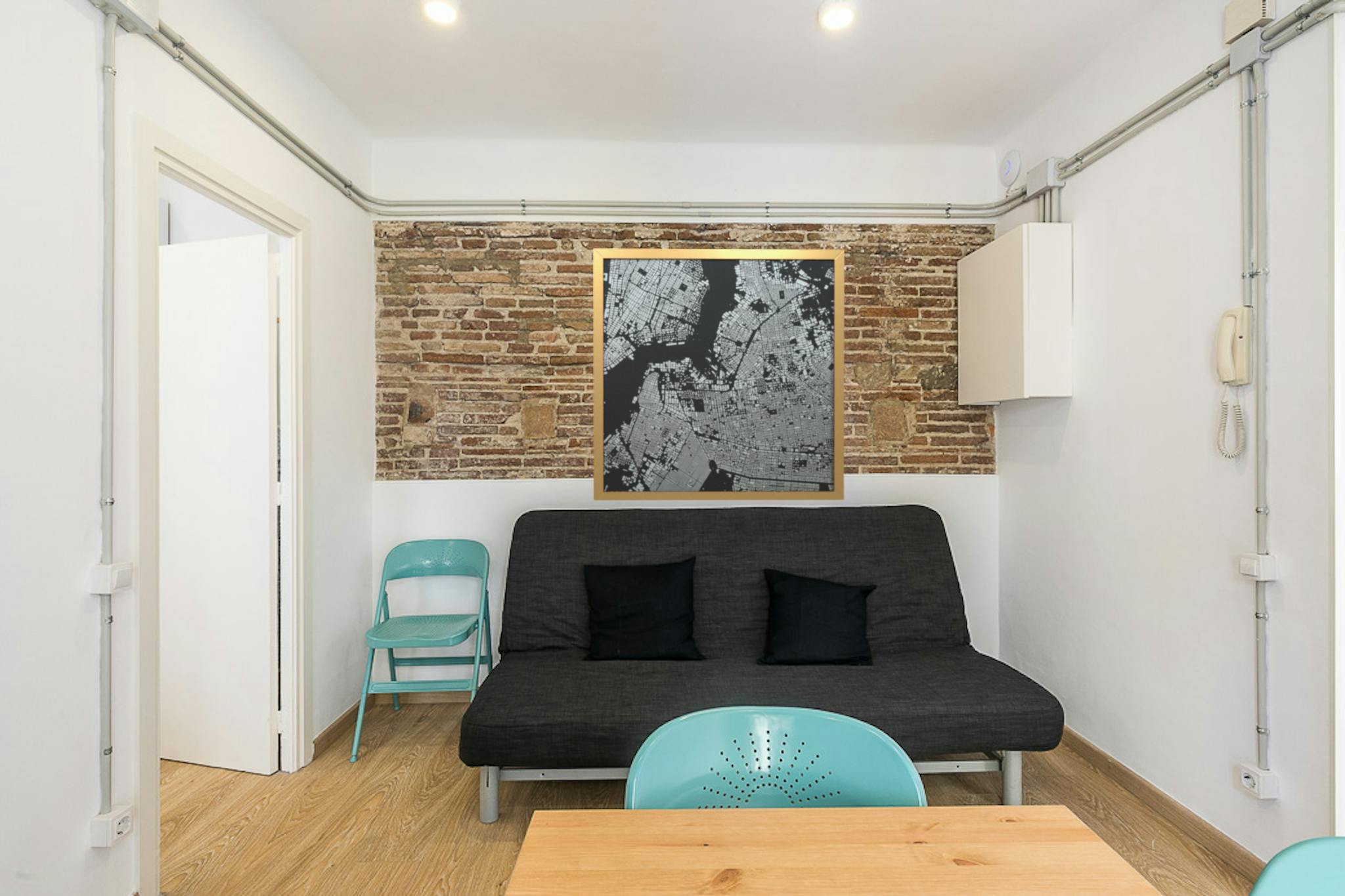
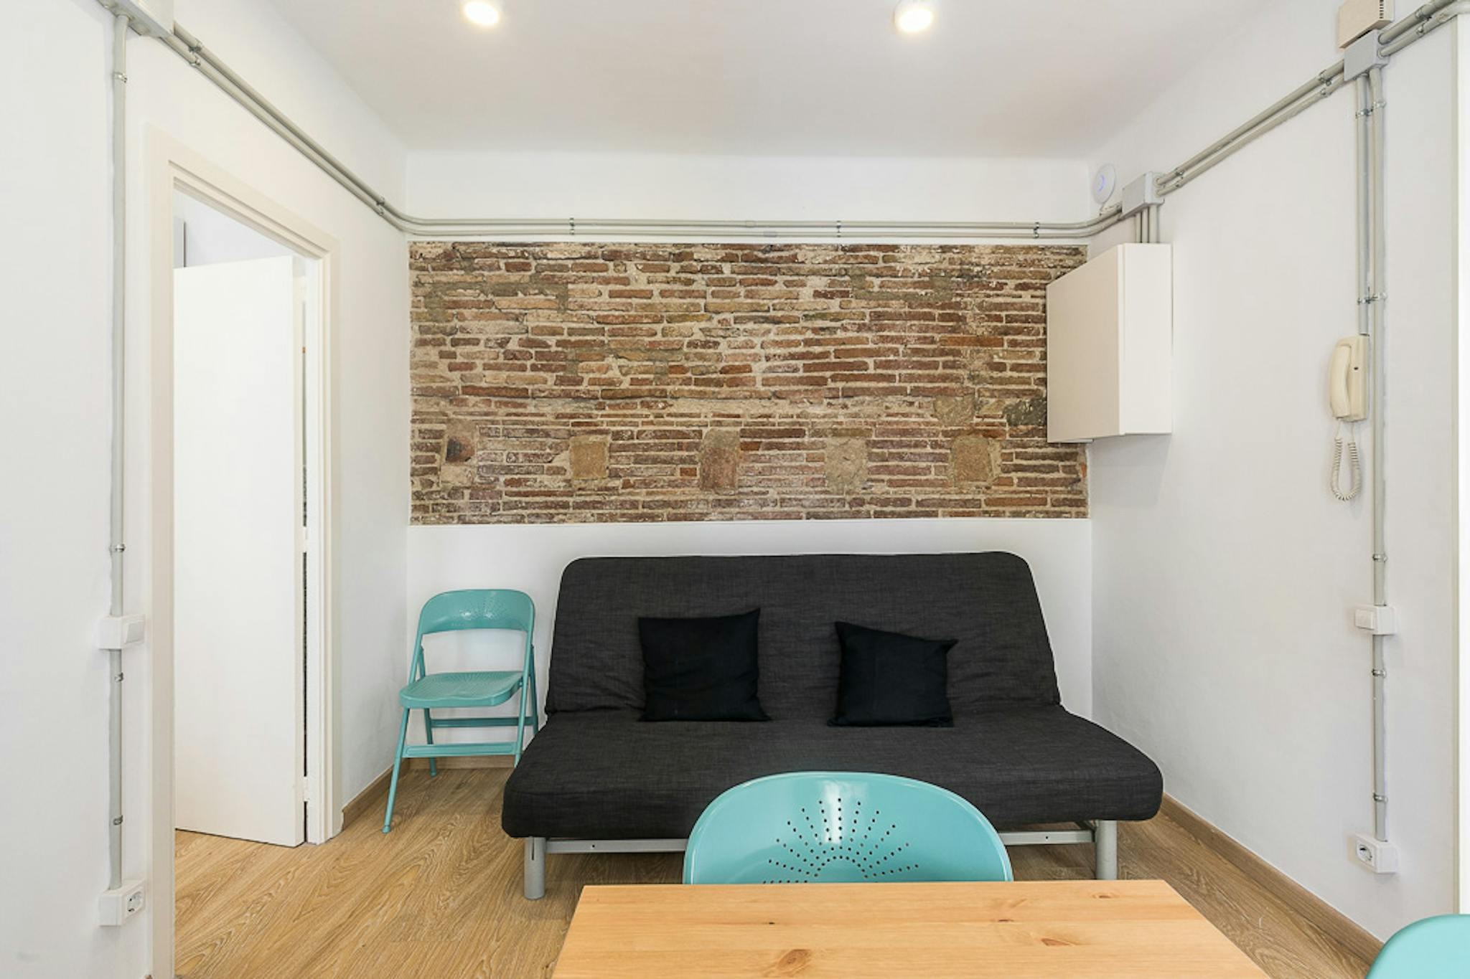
- wall art (718, 375)
